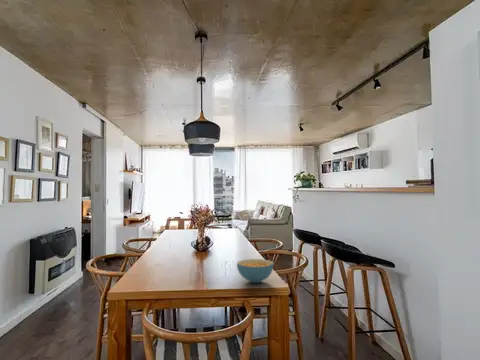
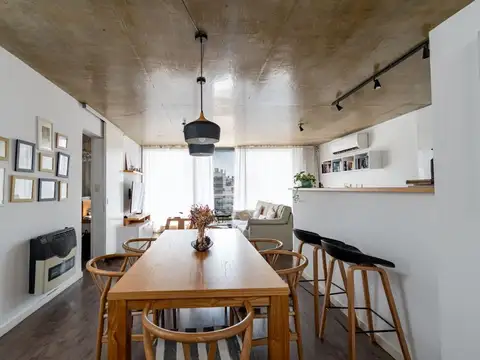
- cereal bowl (255, 271)
